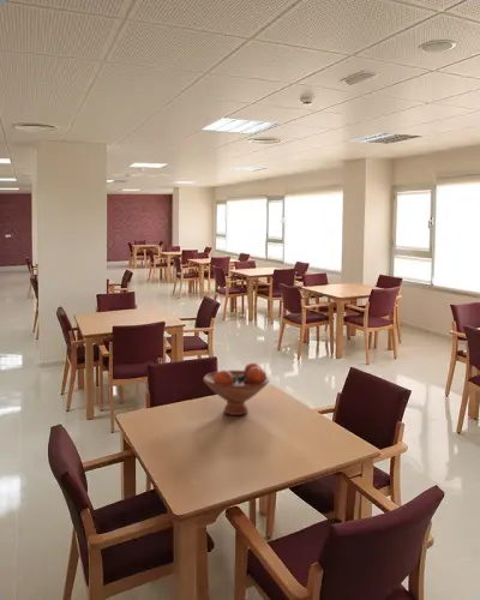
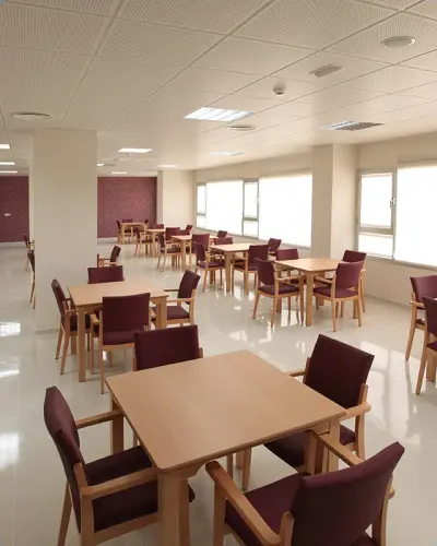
- fruit bowl (235, 388)
